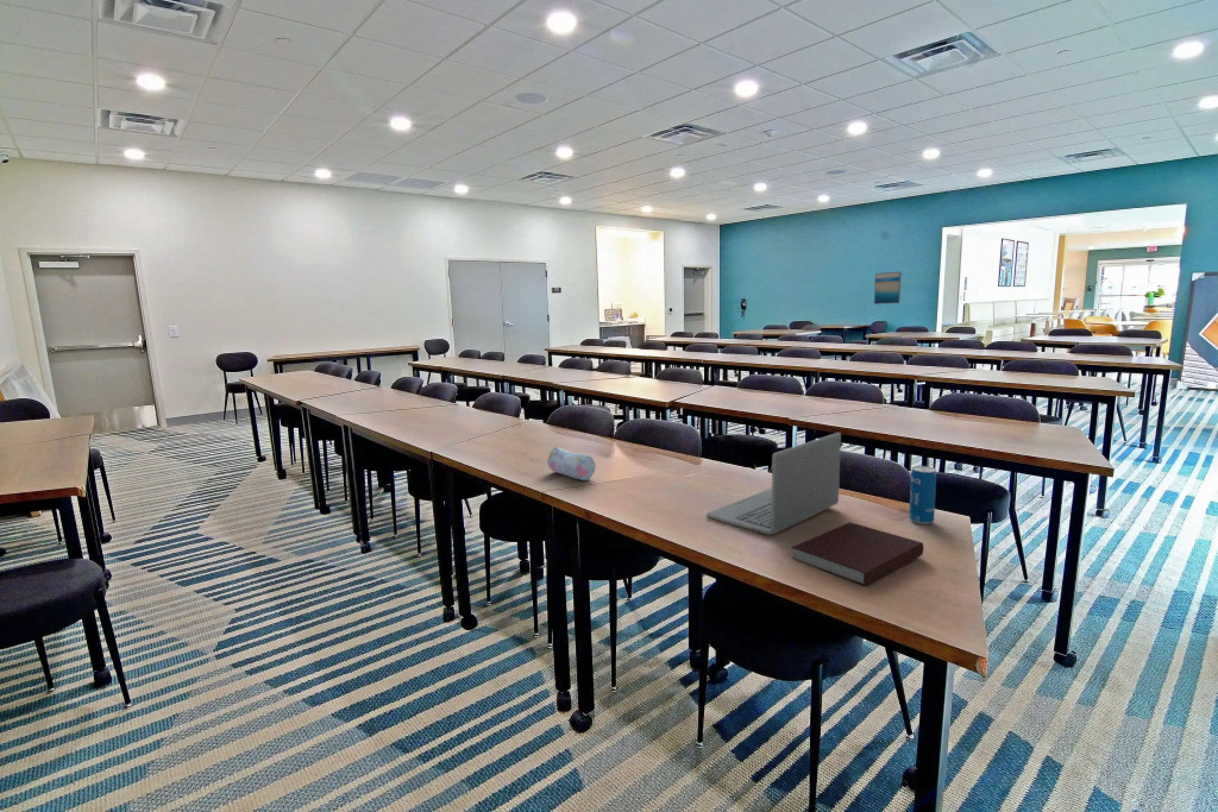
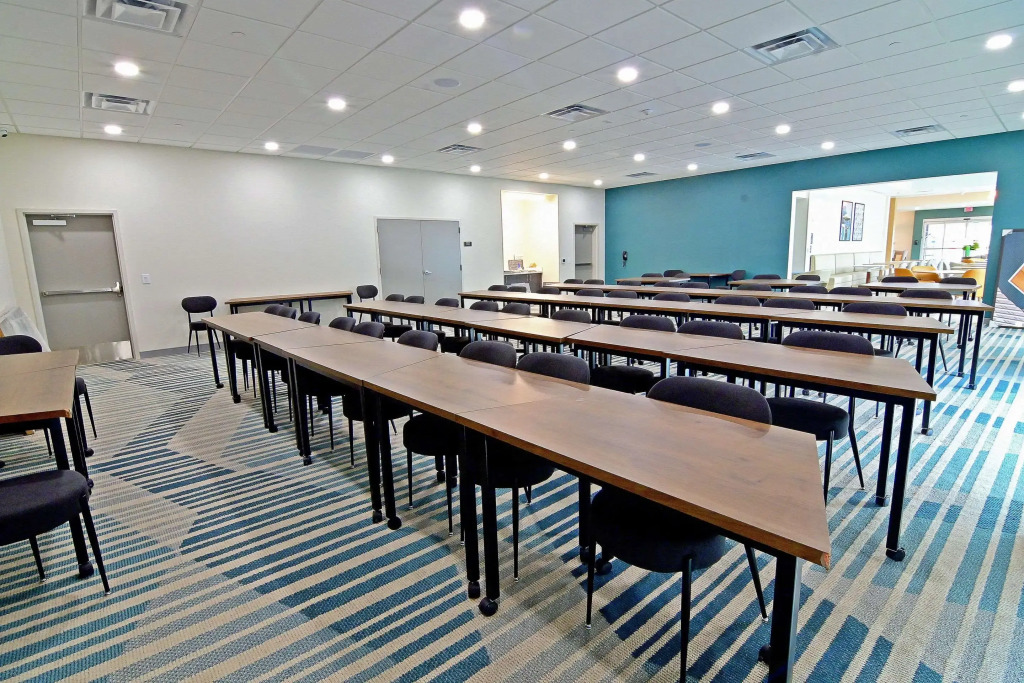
- notebook (856, 550)
- laptop (773, 474)
- pencil case (571, 462)
- beverage can (922, 495)
- wall art (887, 288)
